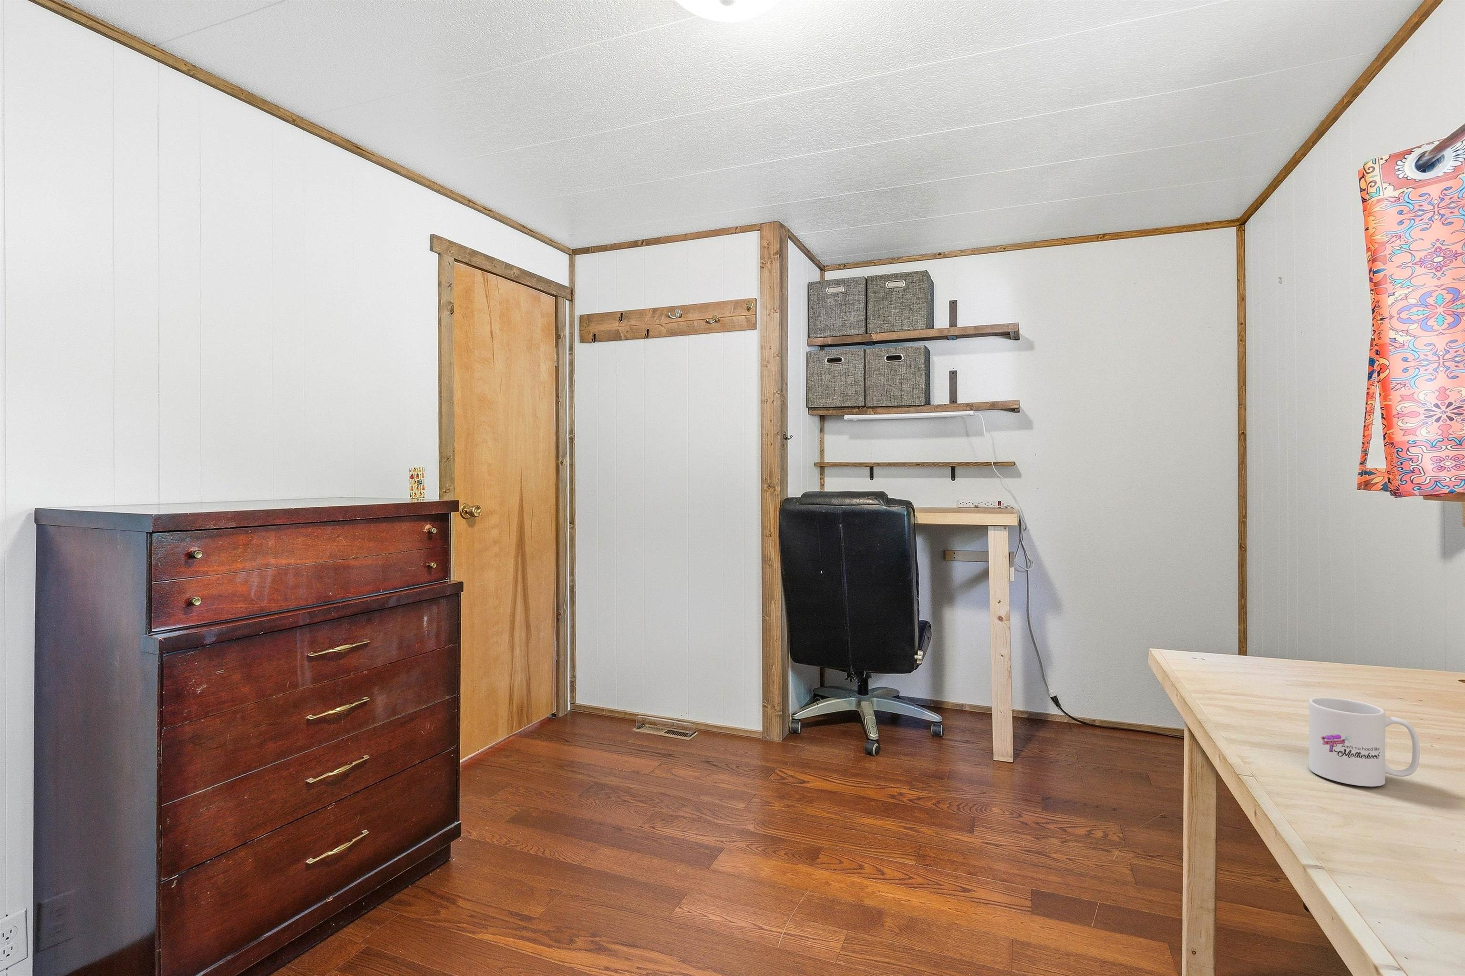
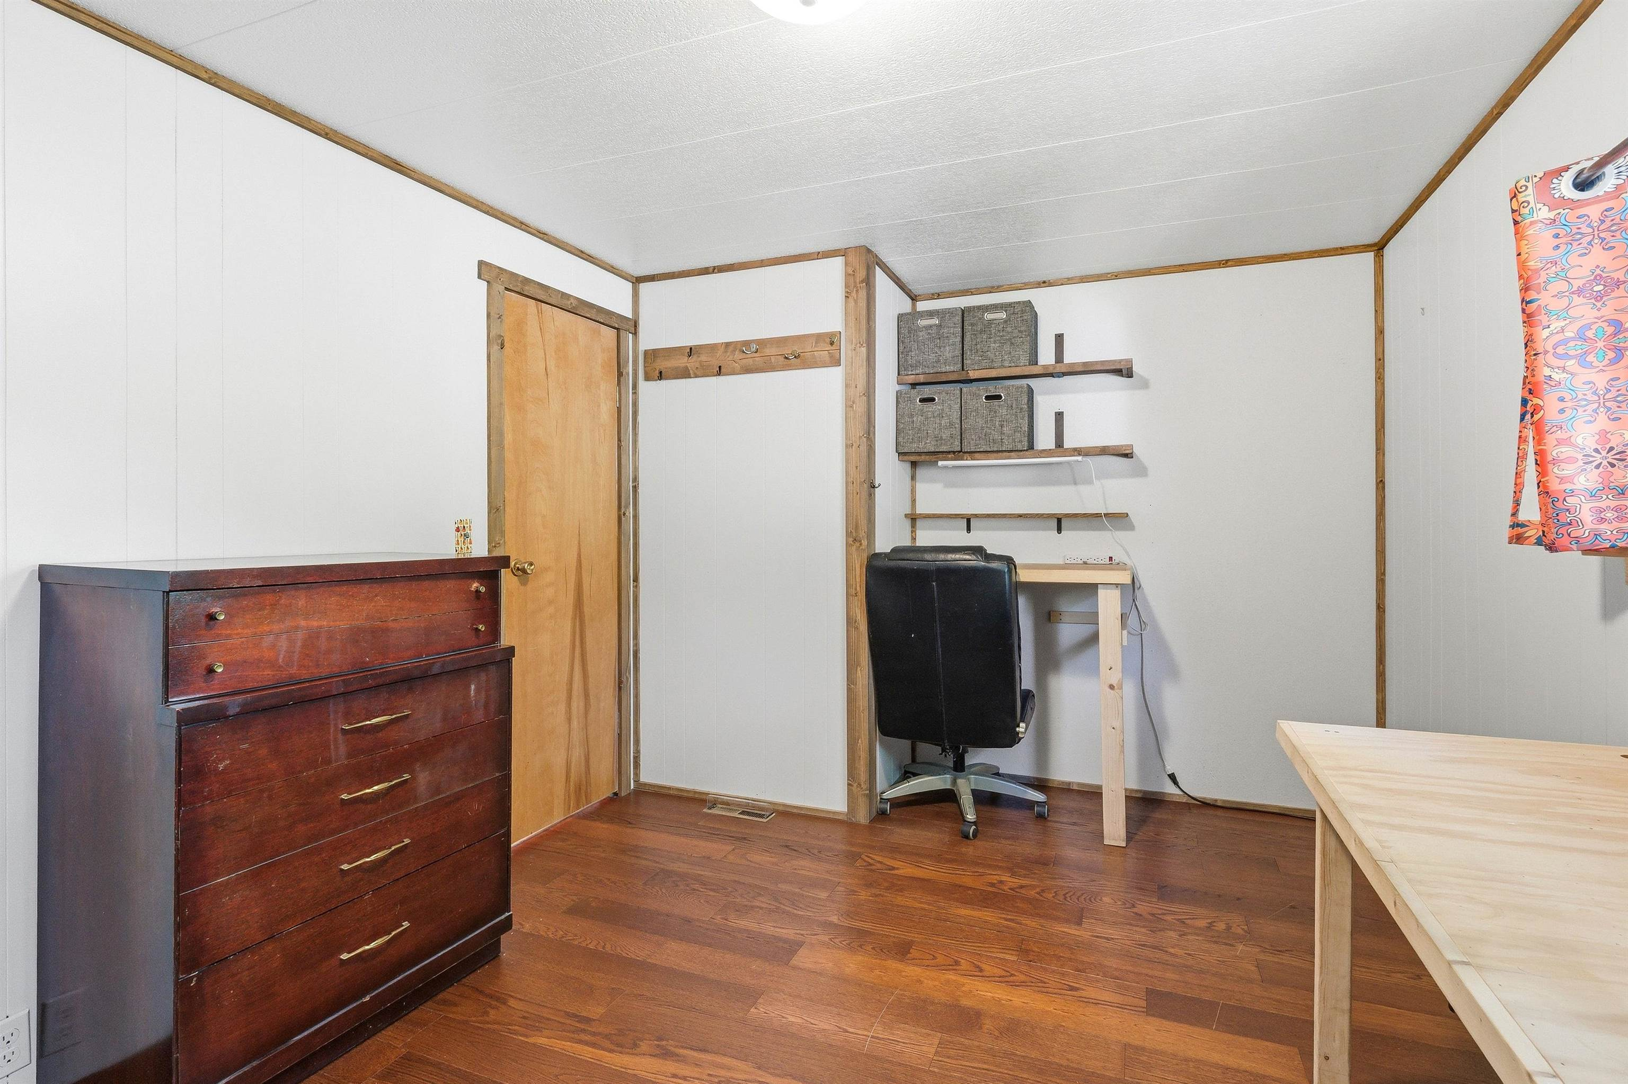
- mug (1363, 743)
